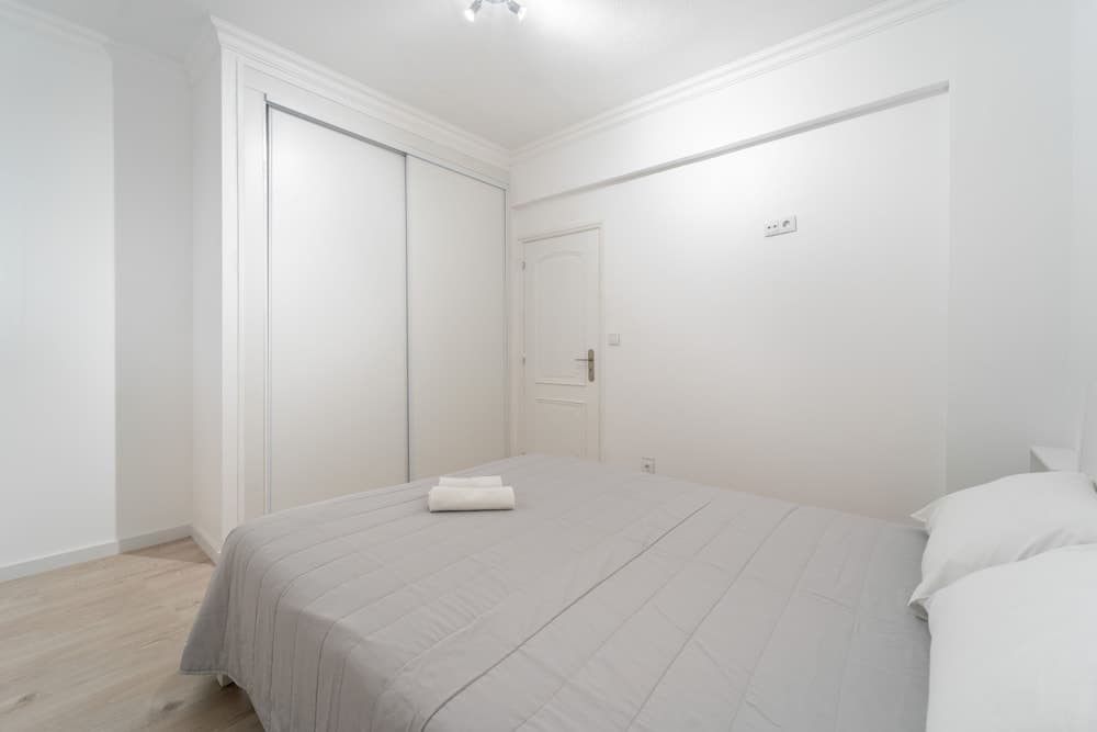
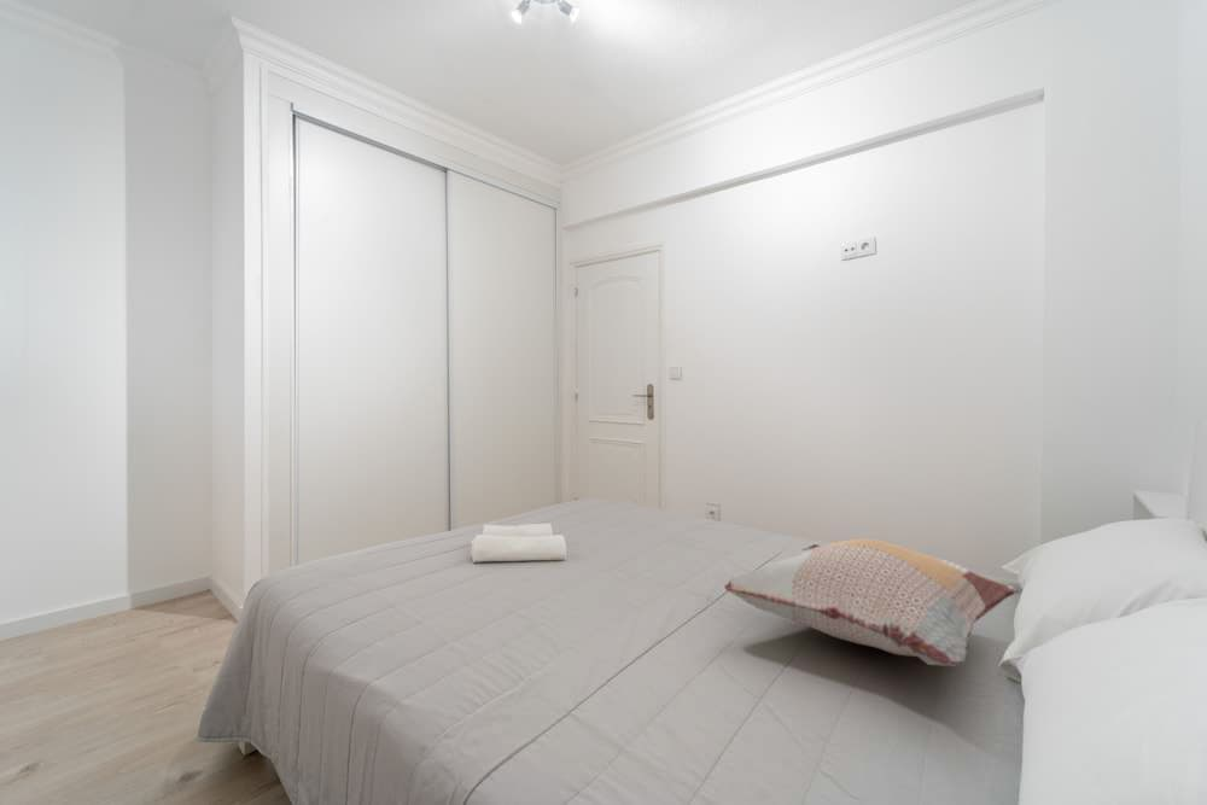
+ decorative pillow (865, 588)
